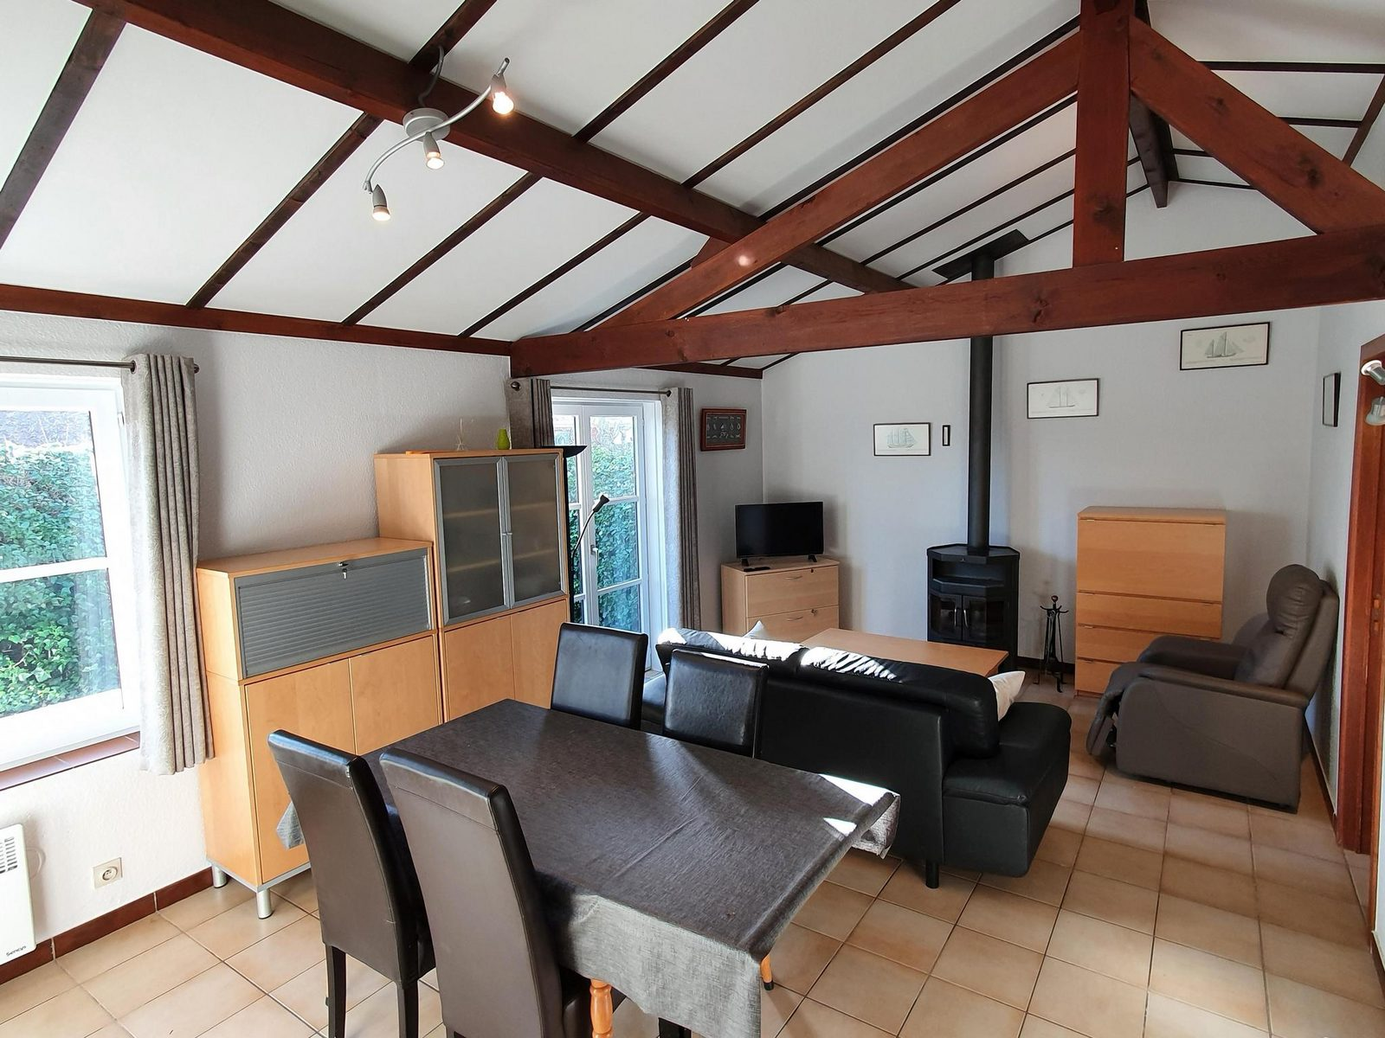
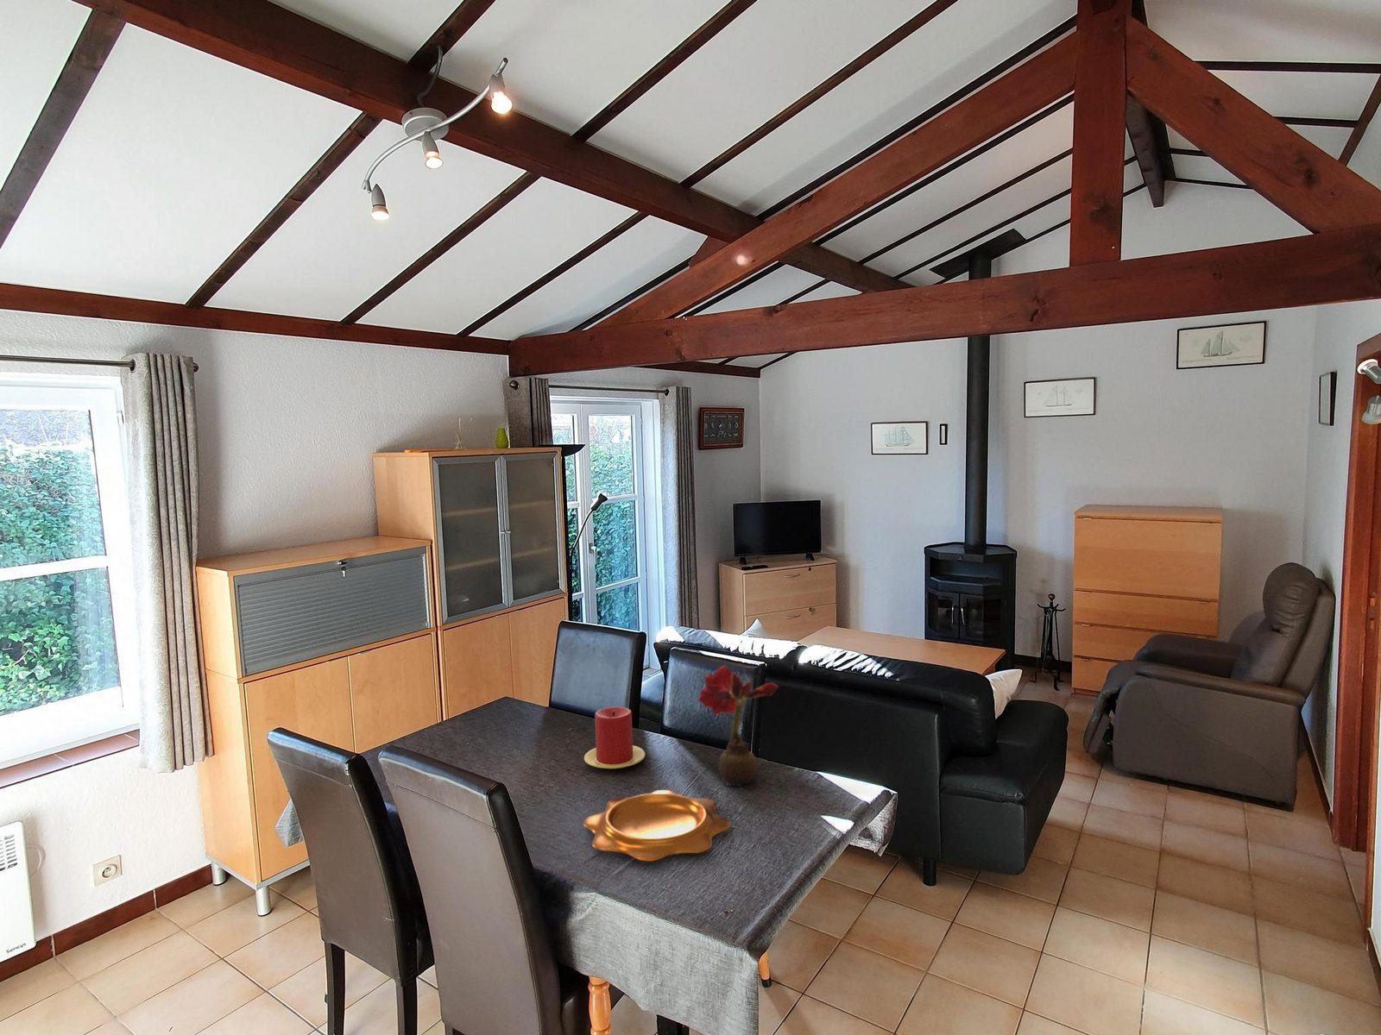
+ candle (613, 736)
+ flower (735, 720)
+ decorative bowl (657, 821)
